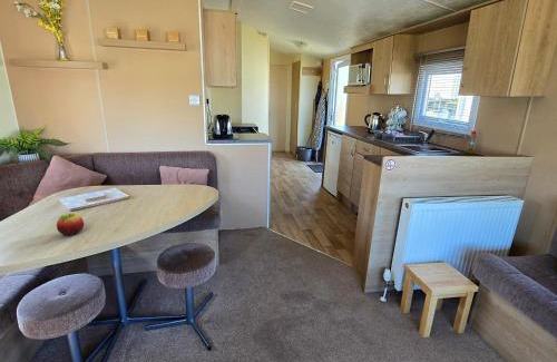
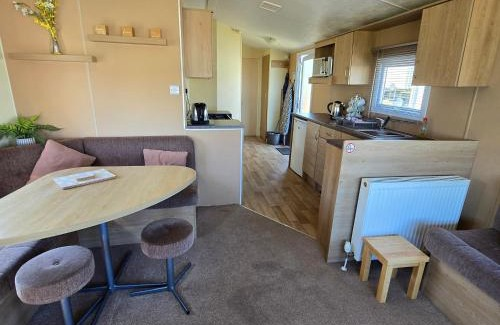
- fruit (70, 223)
